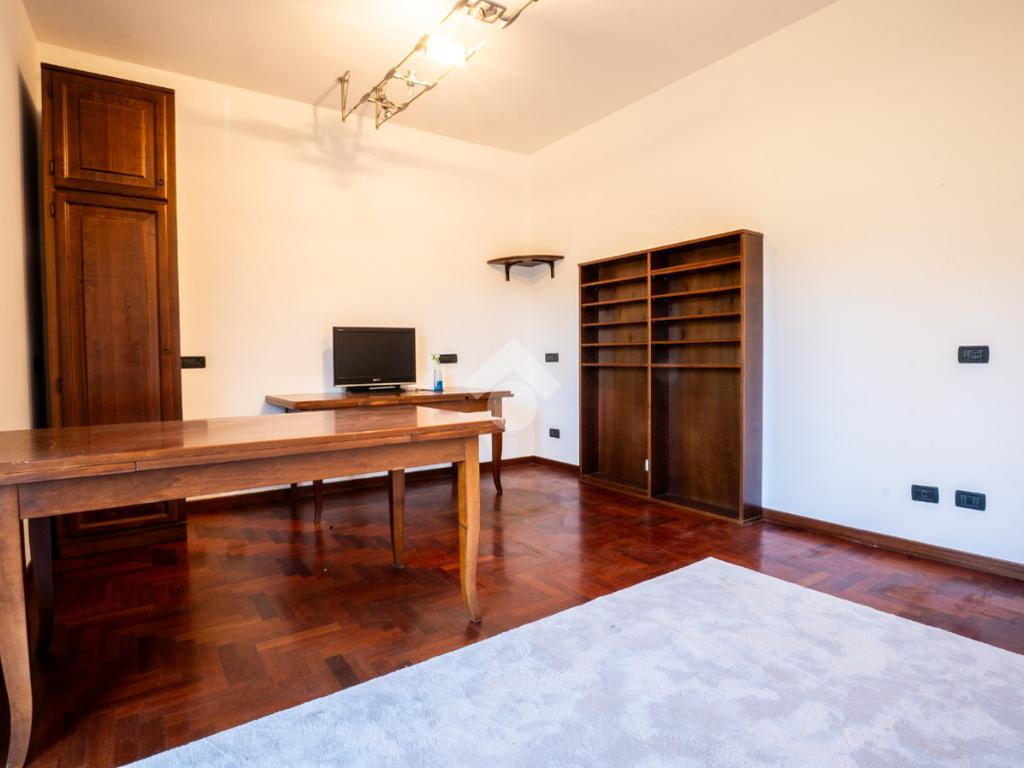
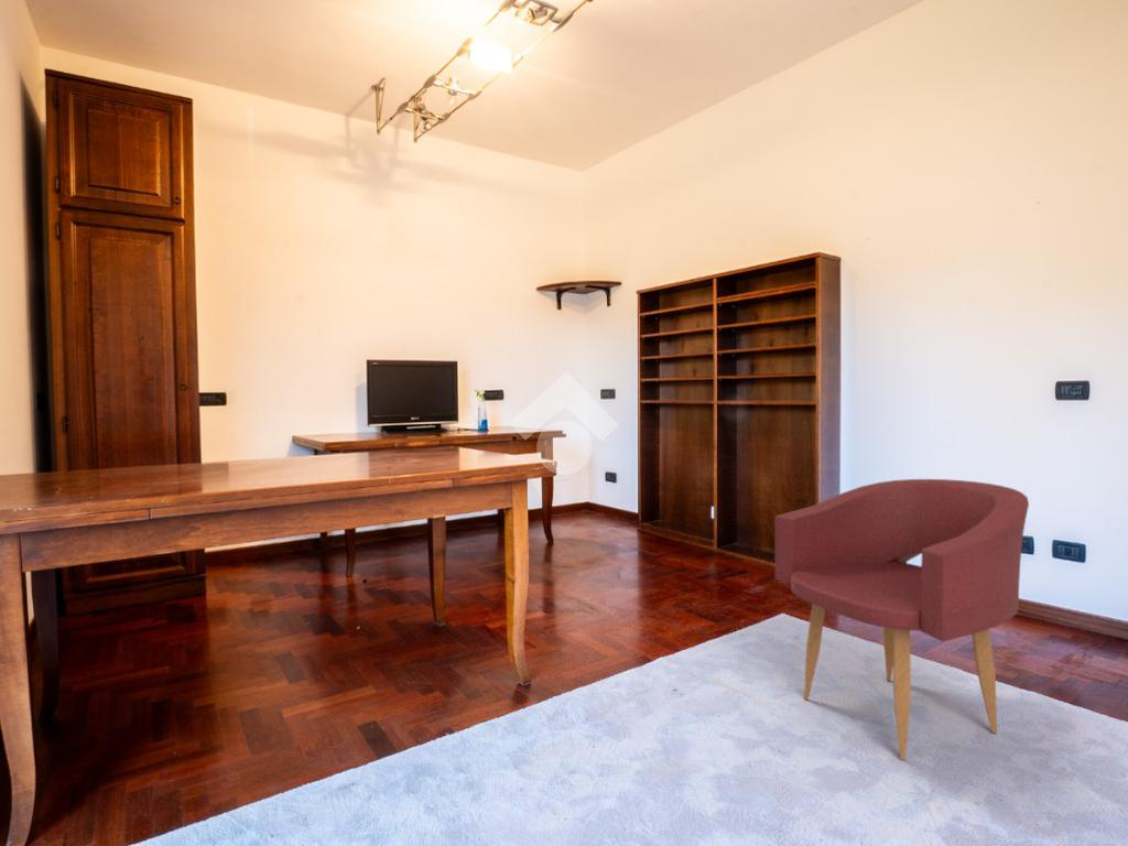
+ armchair (904, 599)
